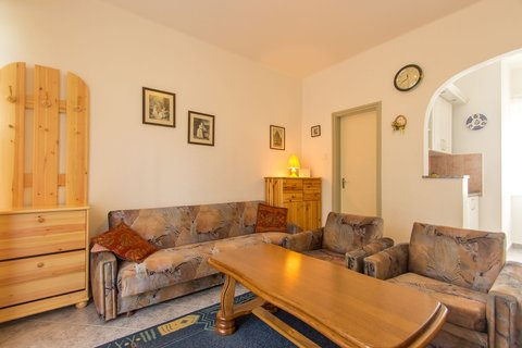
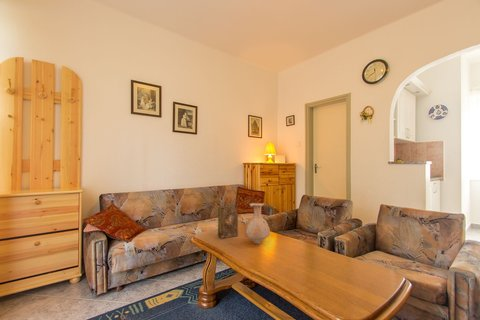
+ vase (257, 223)
+ book (228, 221)
